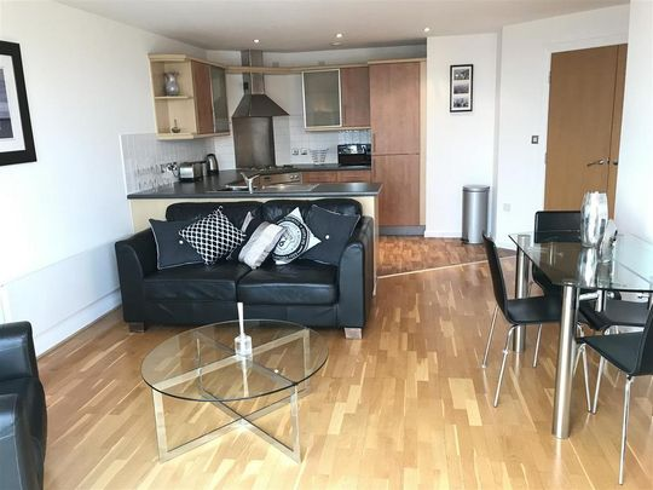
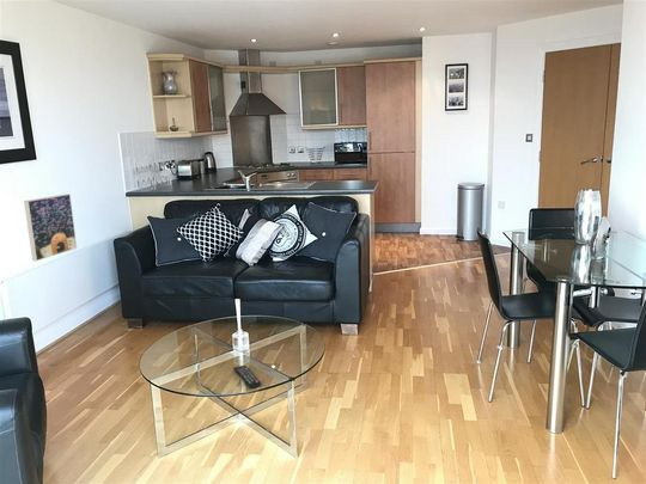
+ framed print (51, 226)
+ remote control (246, 375)
